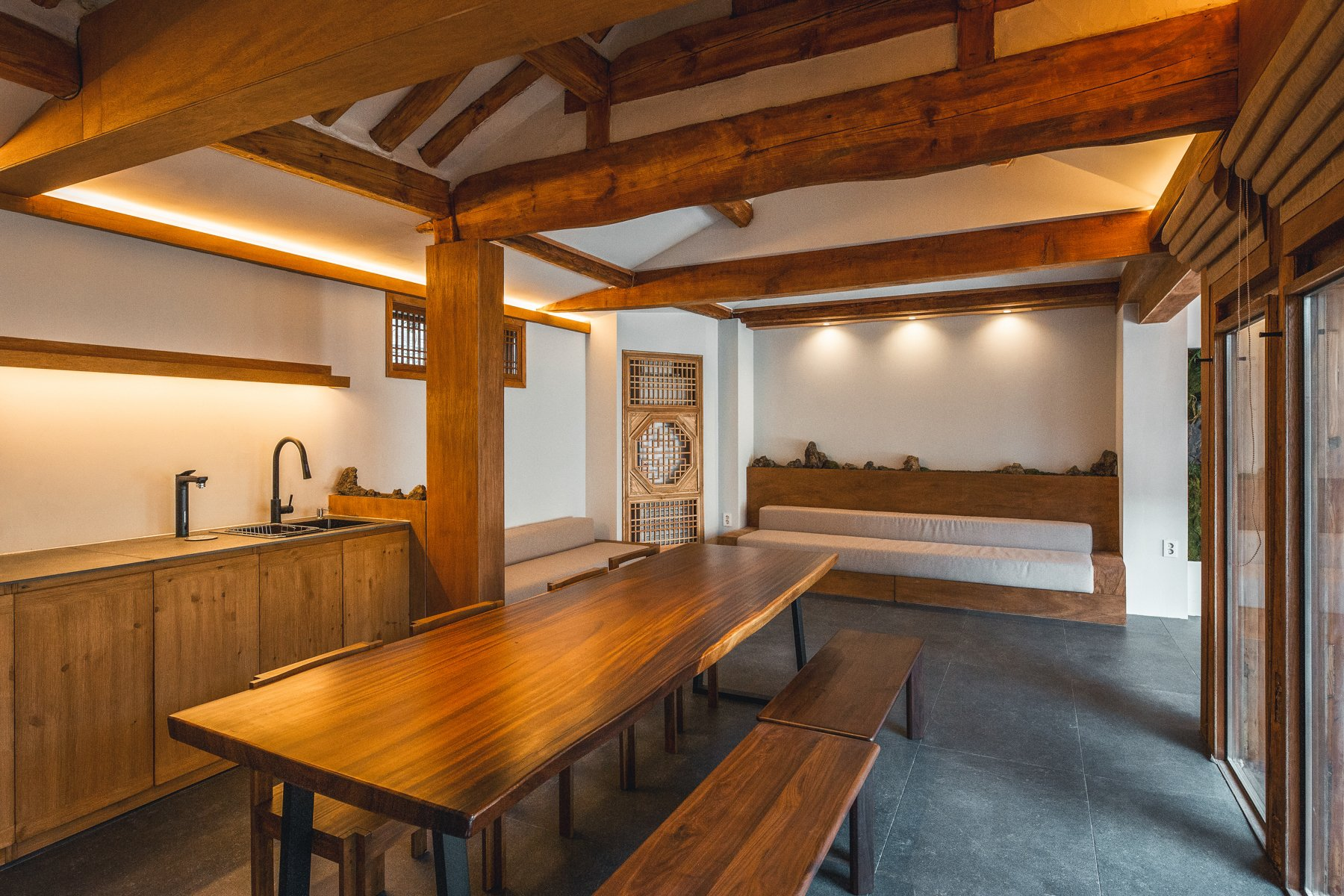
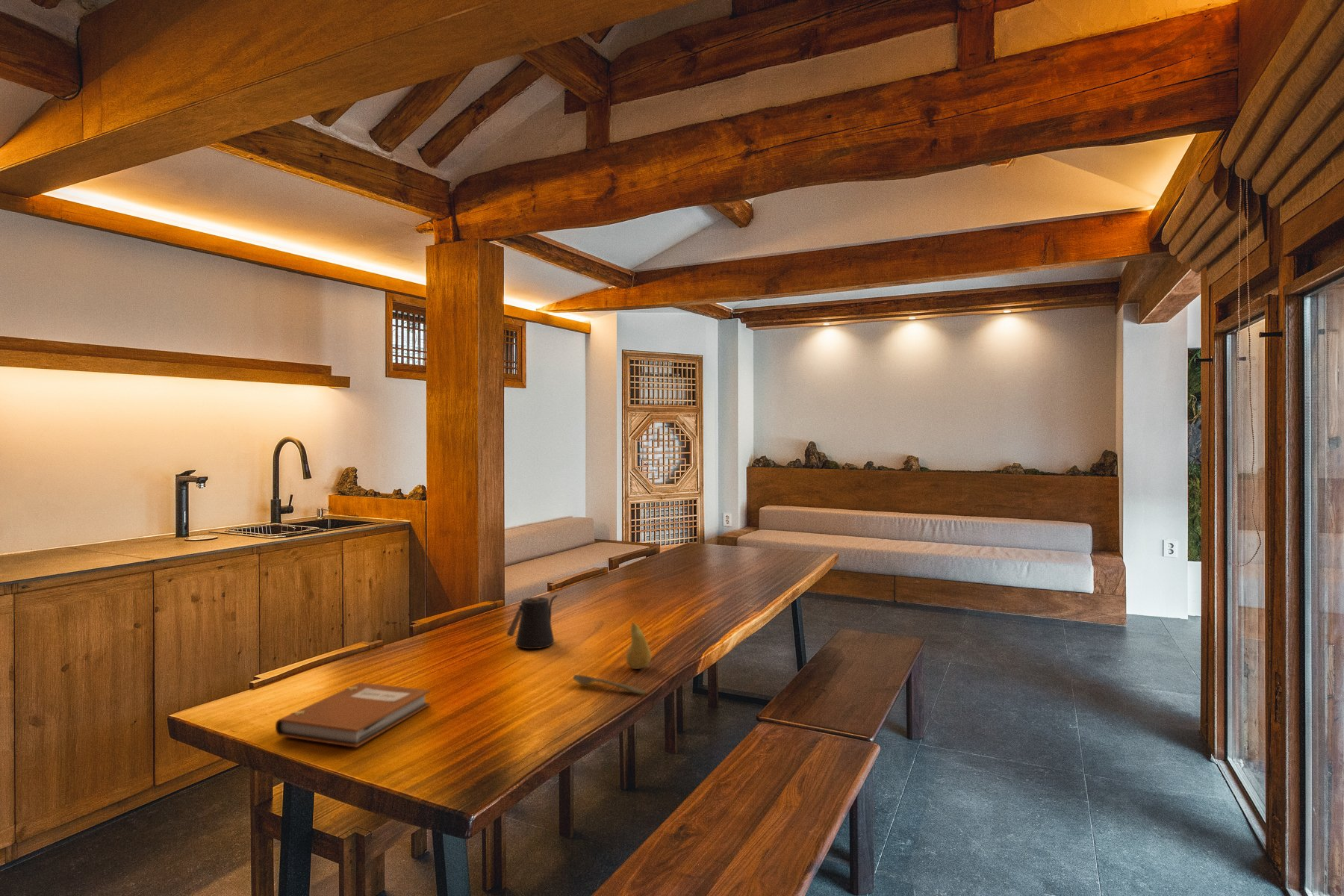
+ notebook (358, 710)
+ spoon (609, 684)
+ kettle (533, 622)
+ fruit (638, 645)
